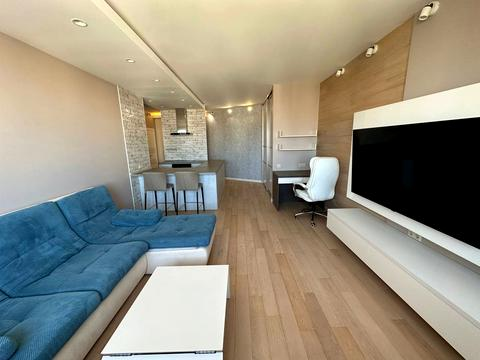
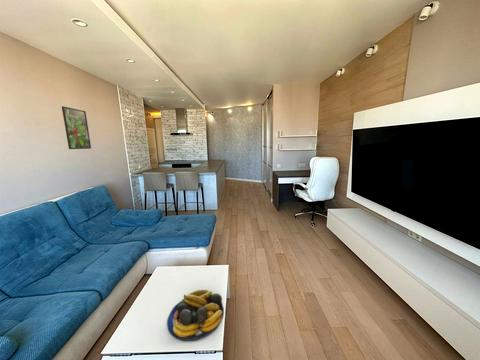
+ fruit bowl (195, 306)
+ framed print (77, 129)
